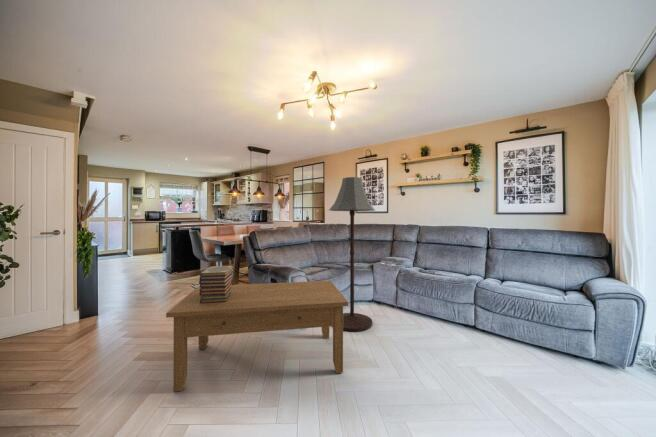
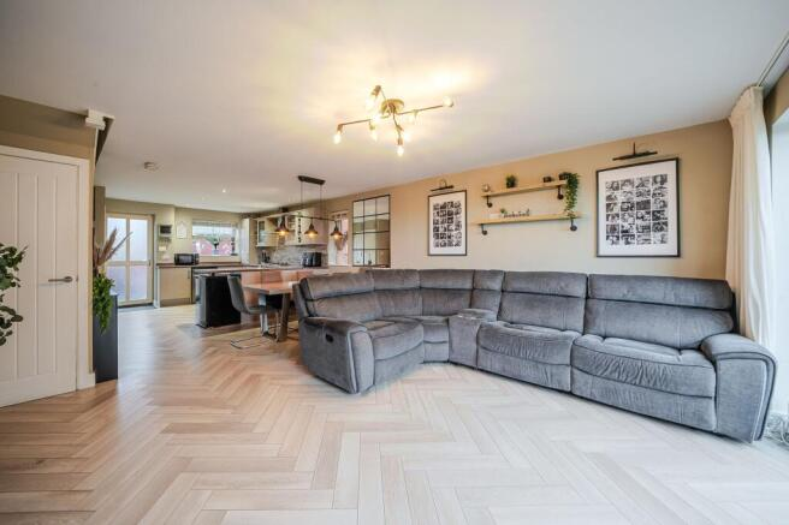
- coffee table (265, 326)
- floor lamp (352, 250)
- book stack (217, 283)
